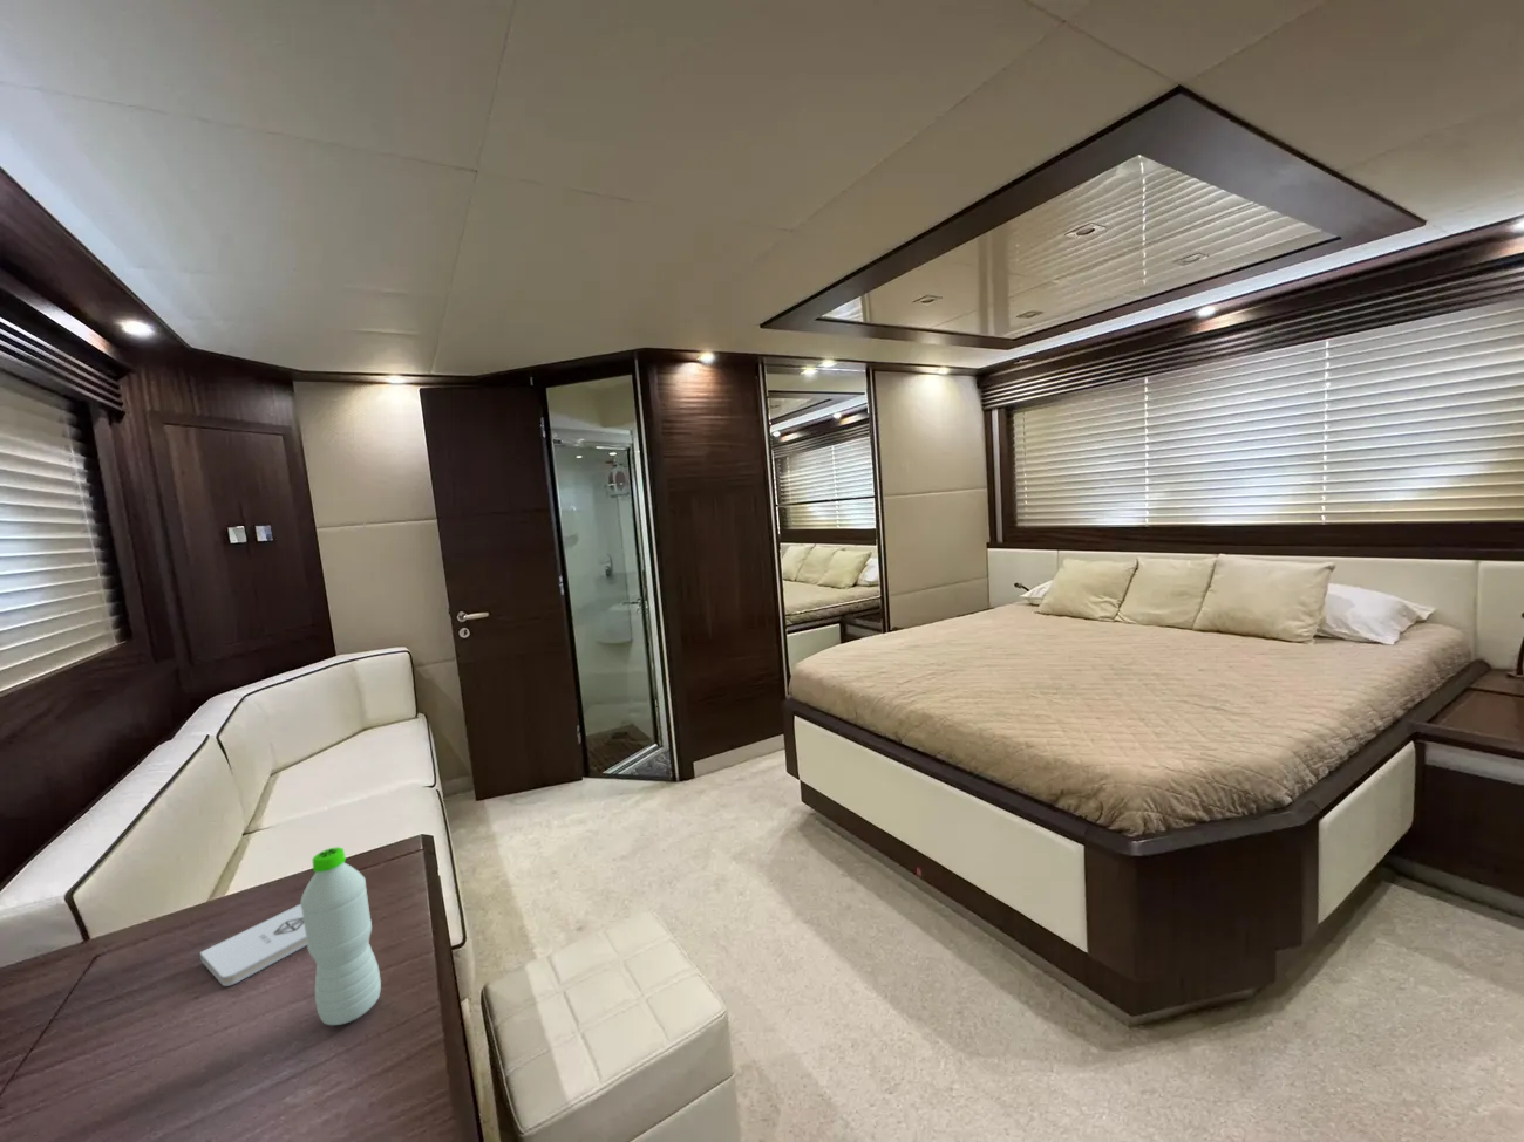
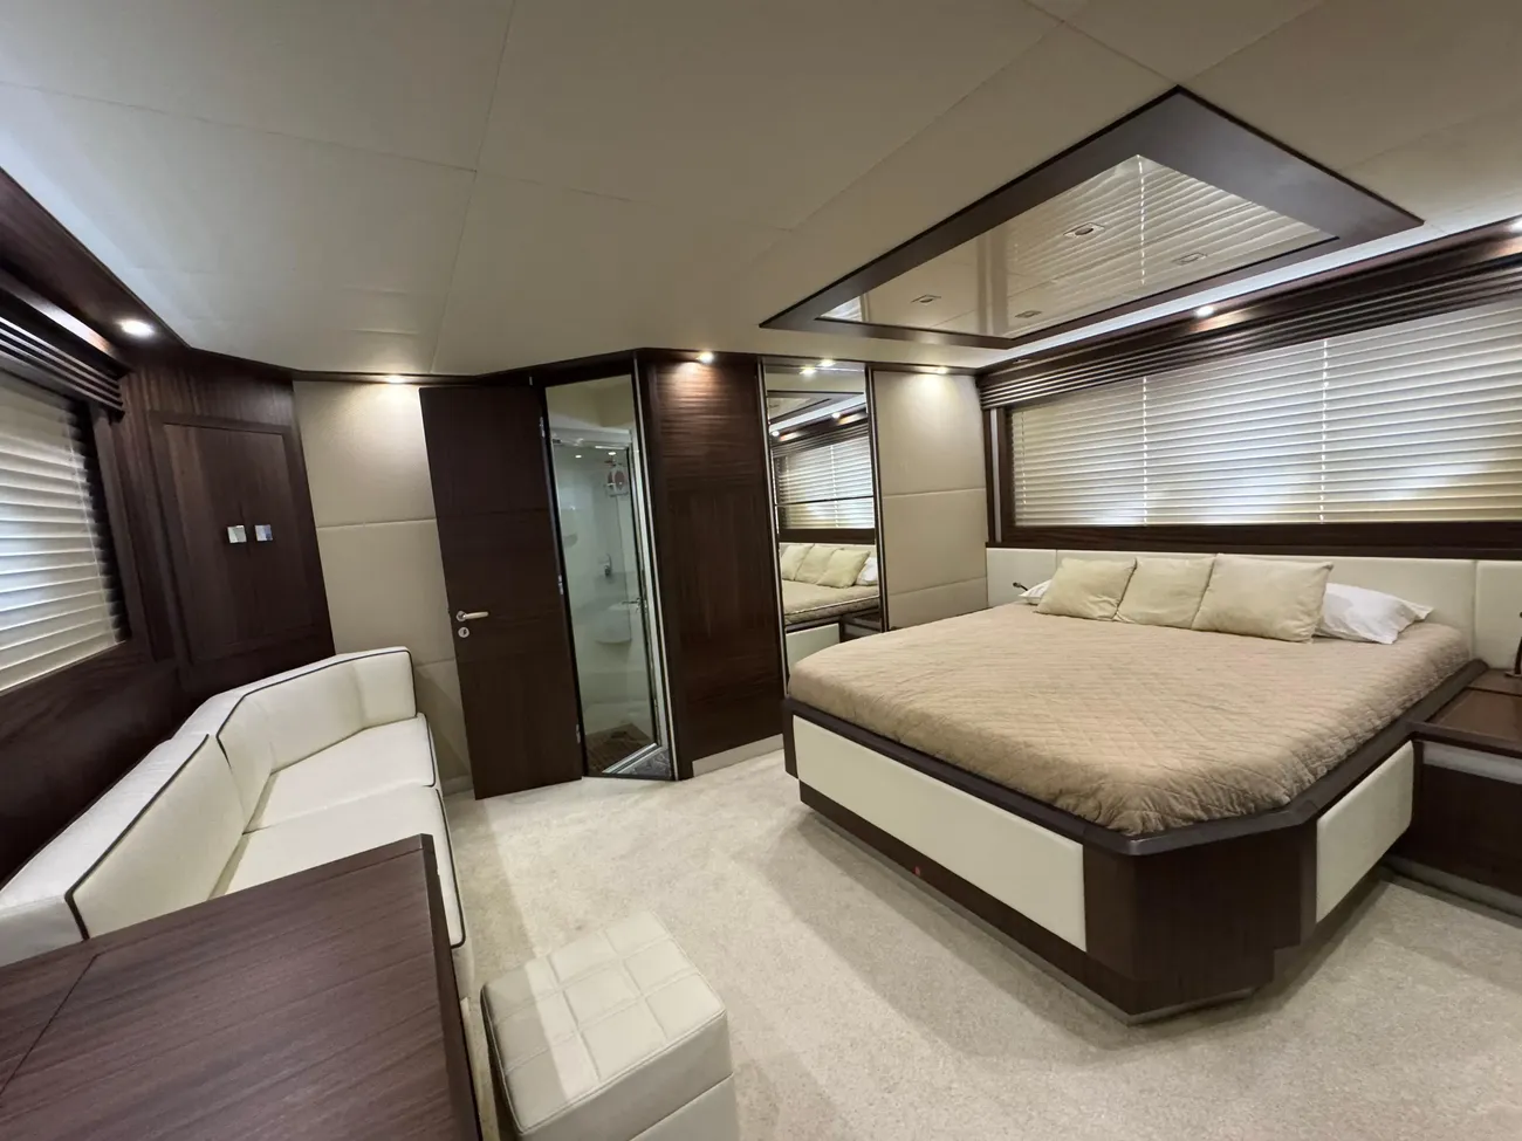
- notepad (286, 931)
- water bottle (340, 932)
